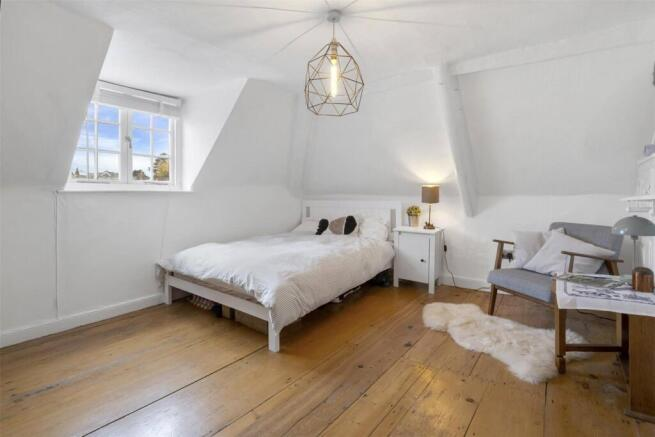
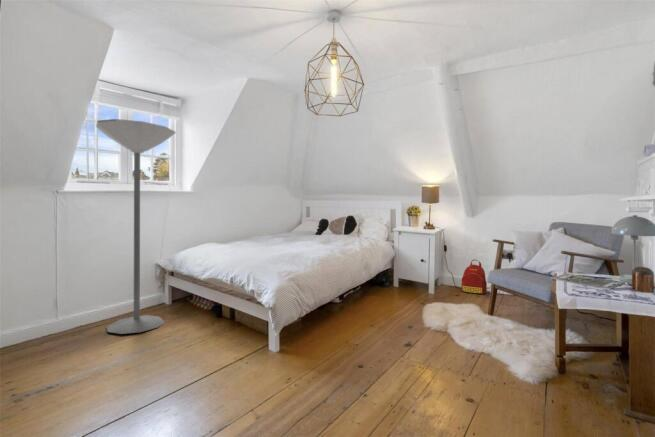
+ floor lamp (136, 227)
+ backpack (473, 276)
